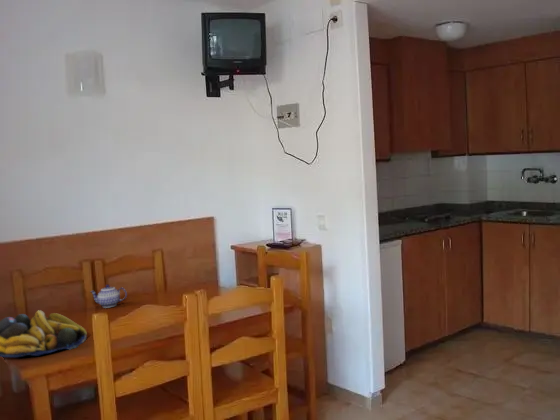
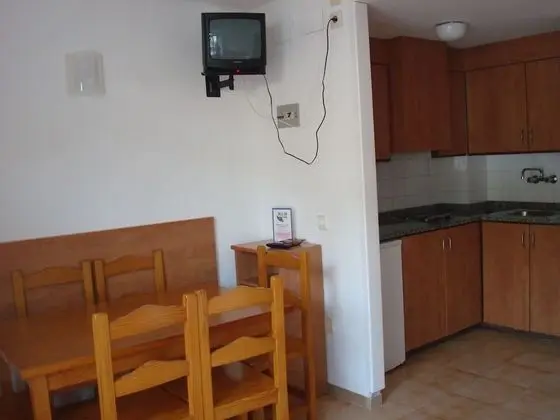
- teapot (108, 295)
- fruit bowl (36, 328)
